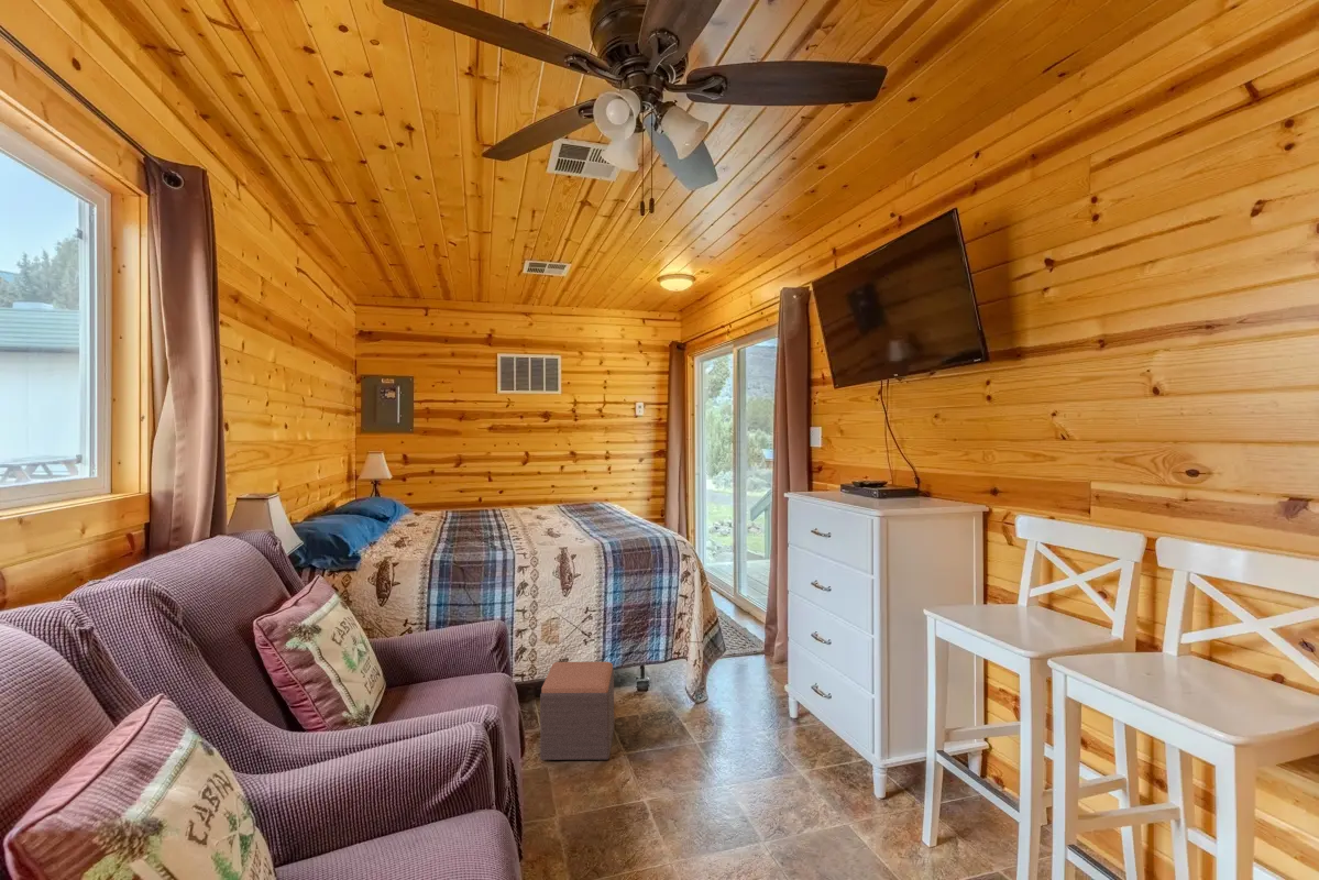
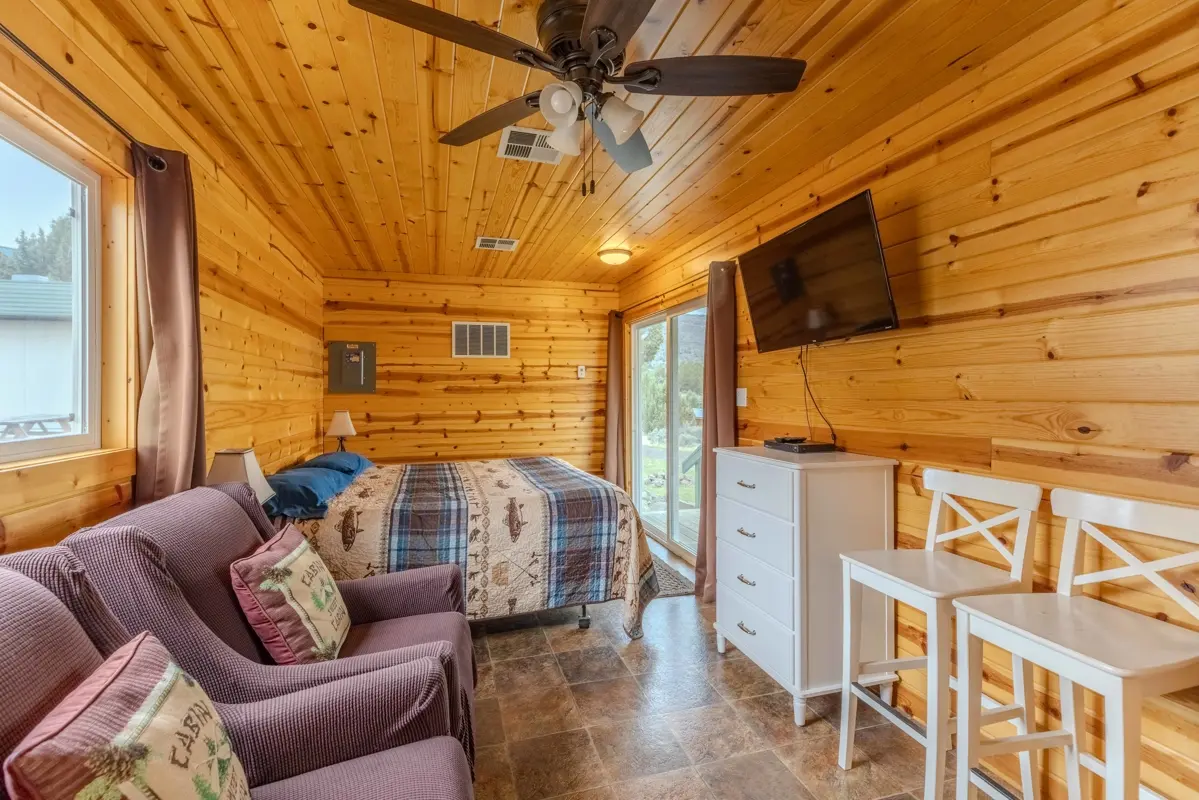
- footstool (579, 706)
